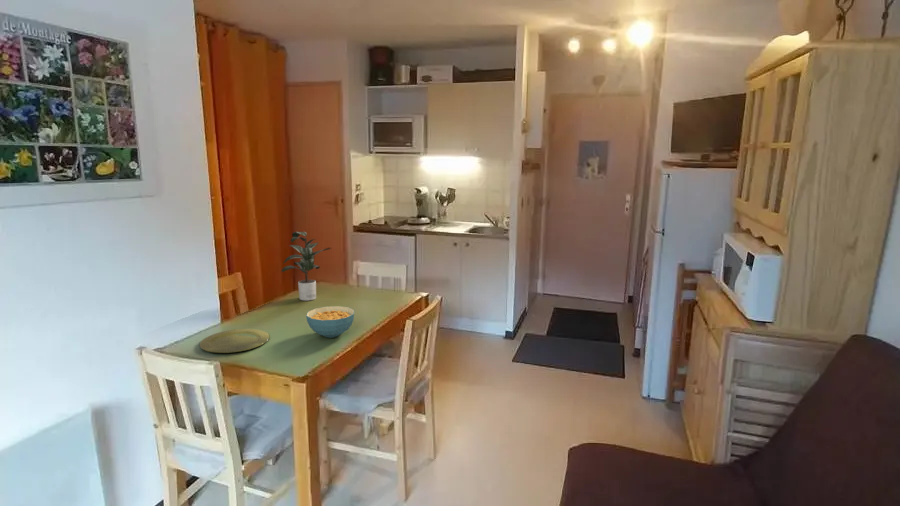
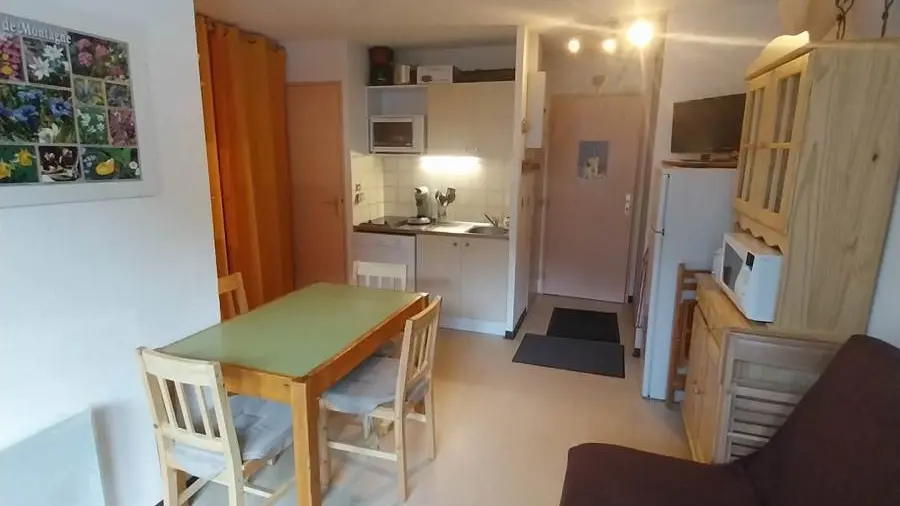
- potted plant (306, 266)
- cereal bowl (331, 324)
- plate (235, 340)
